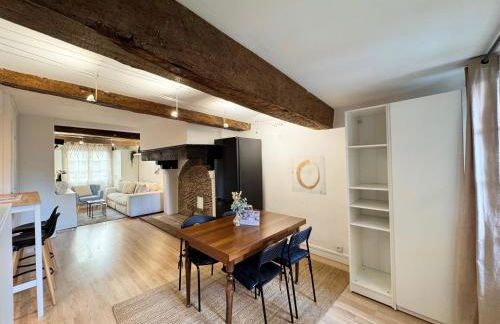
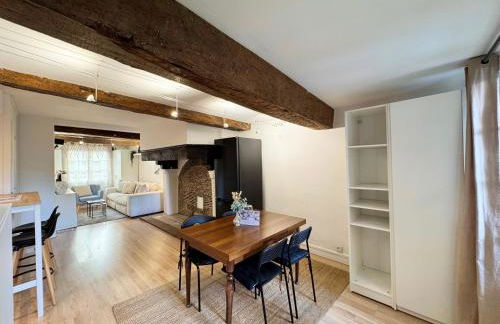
- wall art (308, 174)
